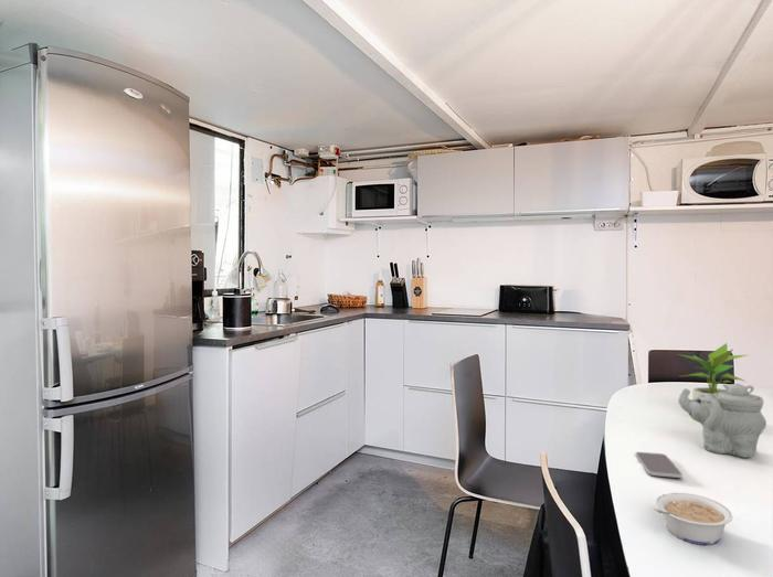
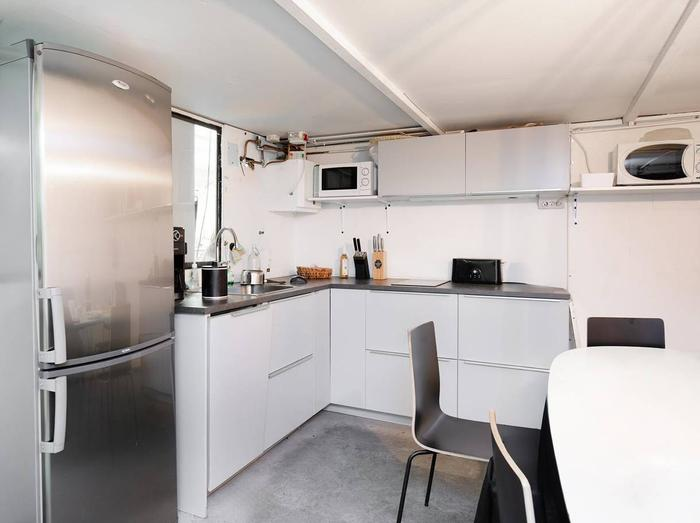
- smartphone (657, 463)
- legume (692, 519)
- potted plant (712, 381)
- teapot (720, 415)
